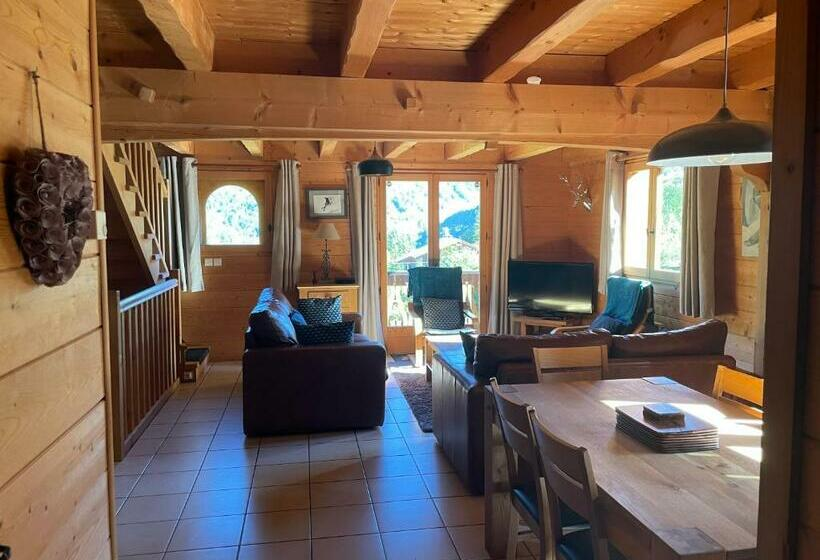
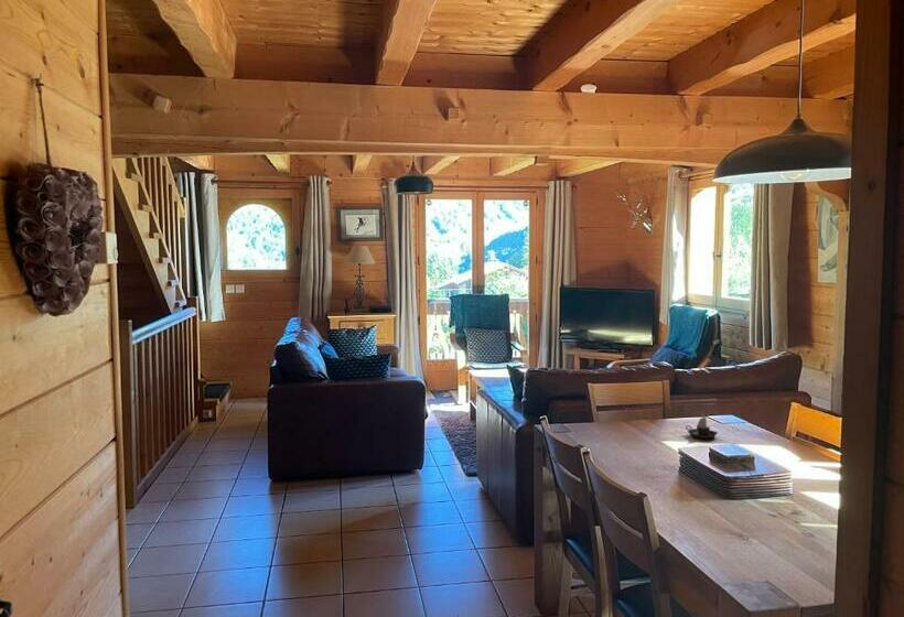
+ candle (700, 423)
